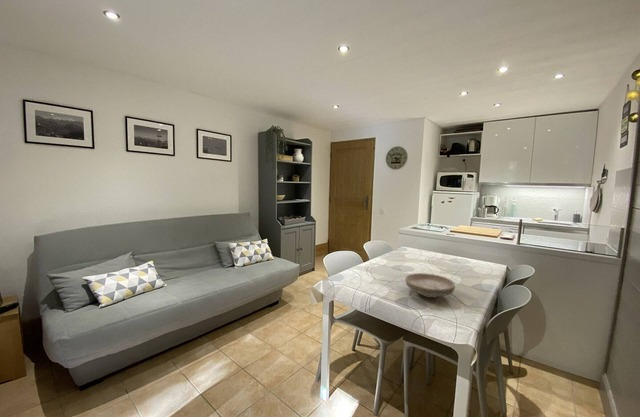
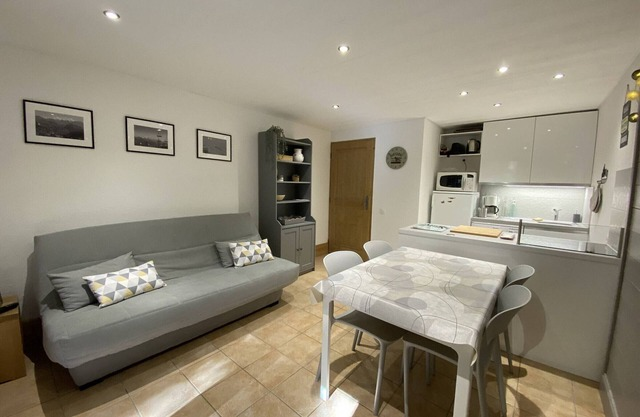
- bowl (428, 287)
